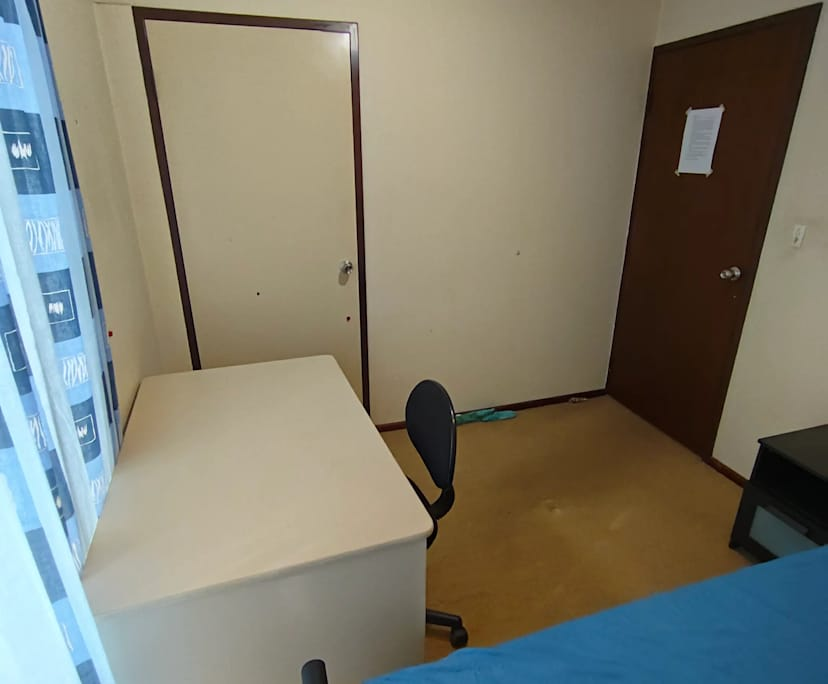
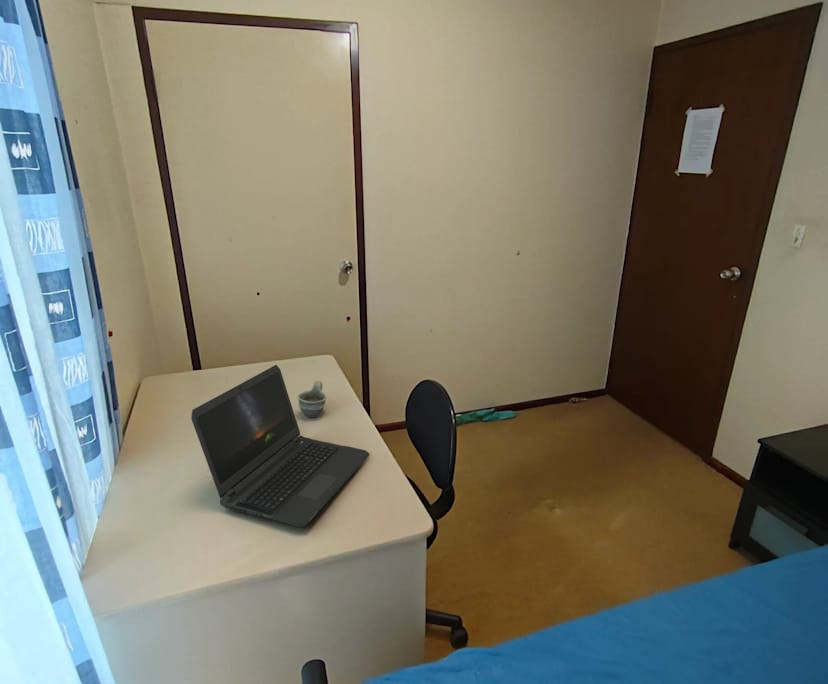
+ cup (314, 400)
+ laptop computer (289, 437)
